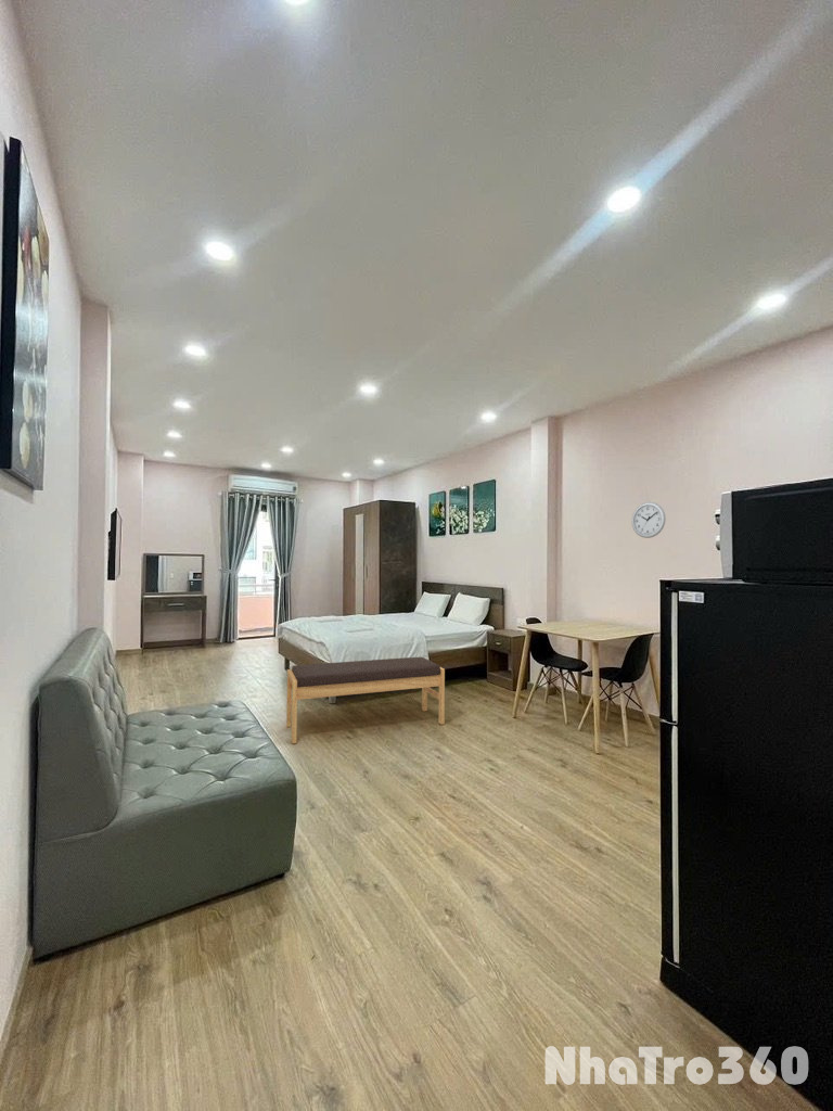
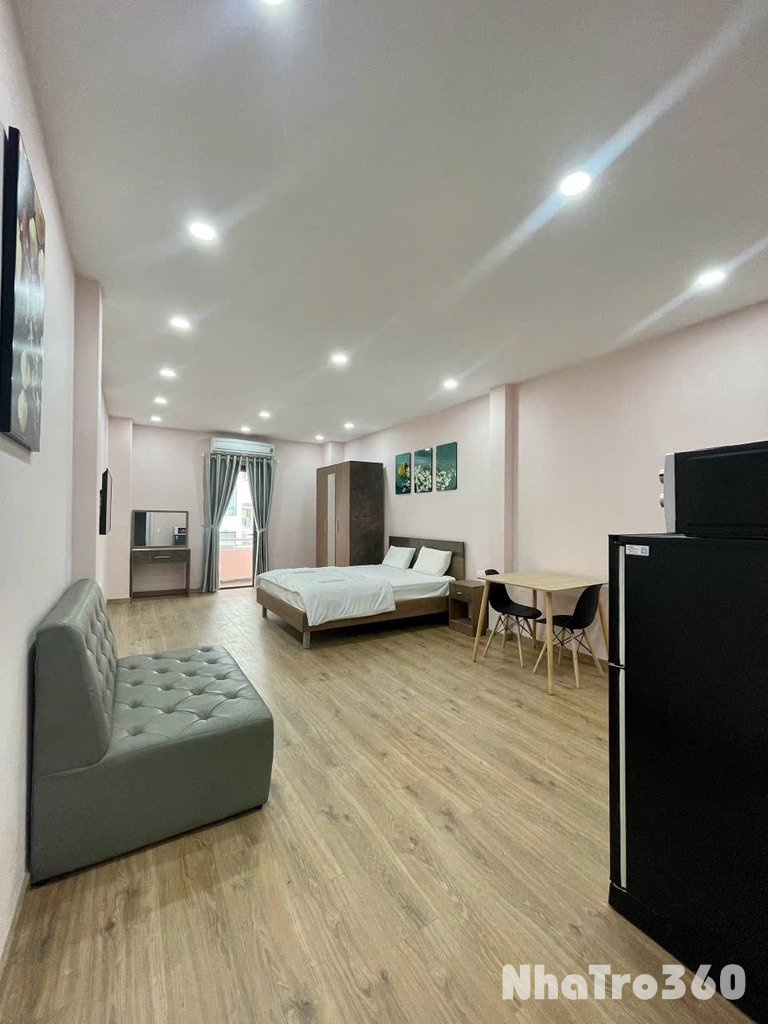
- wall clock (648, 520)
- bench (366, 692)
